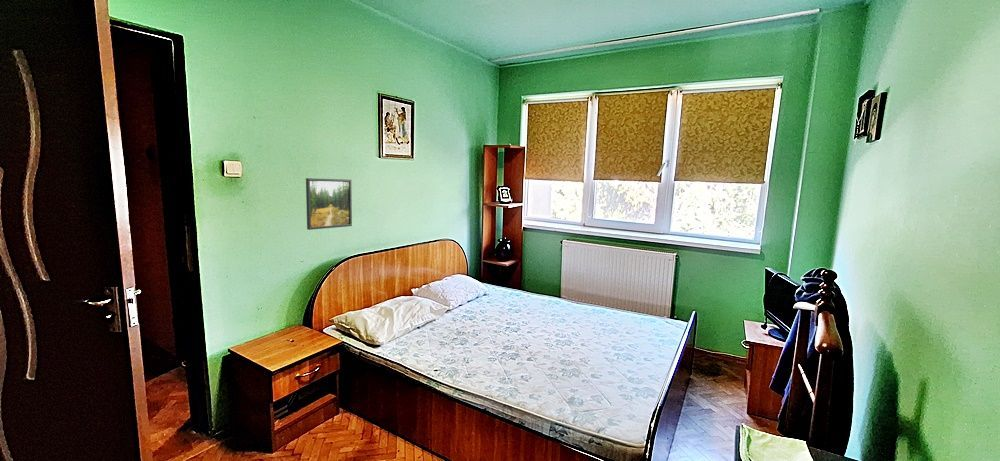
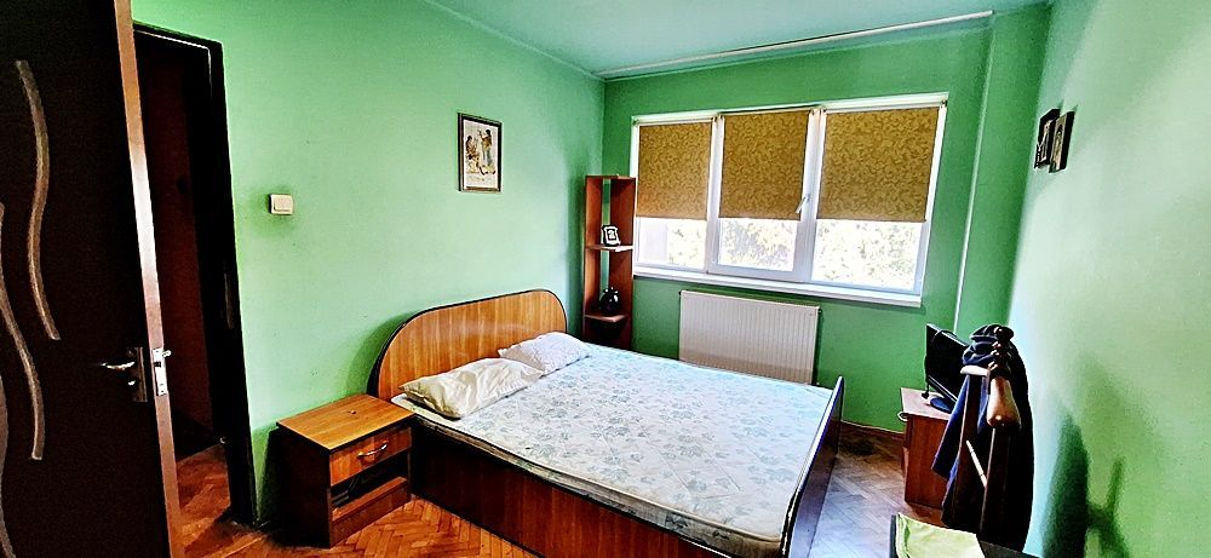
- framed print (330, 203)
